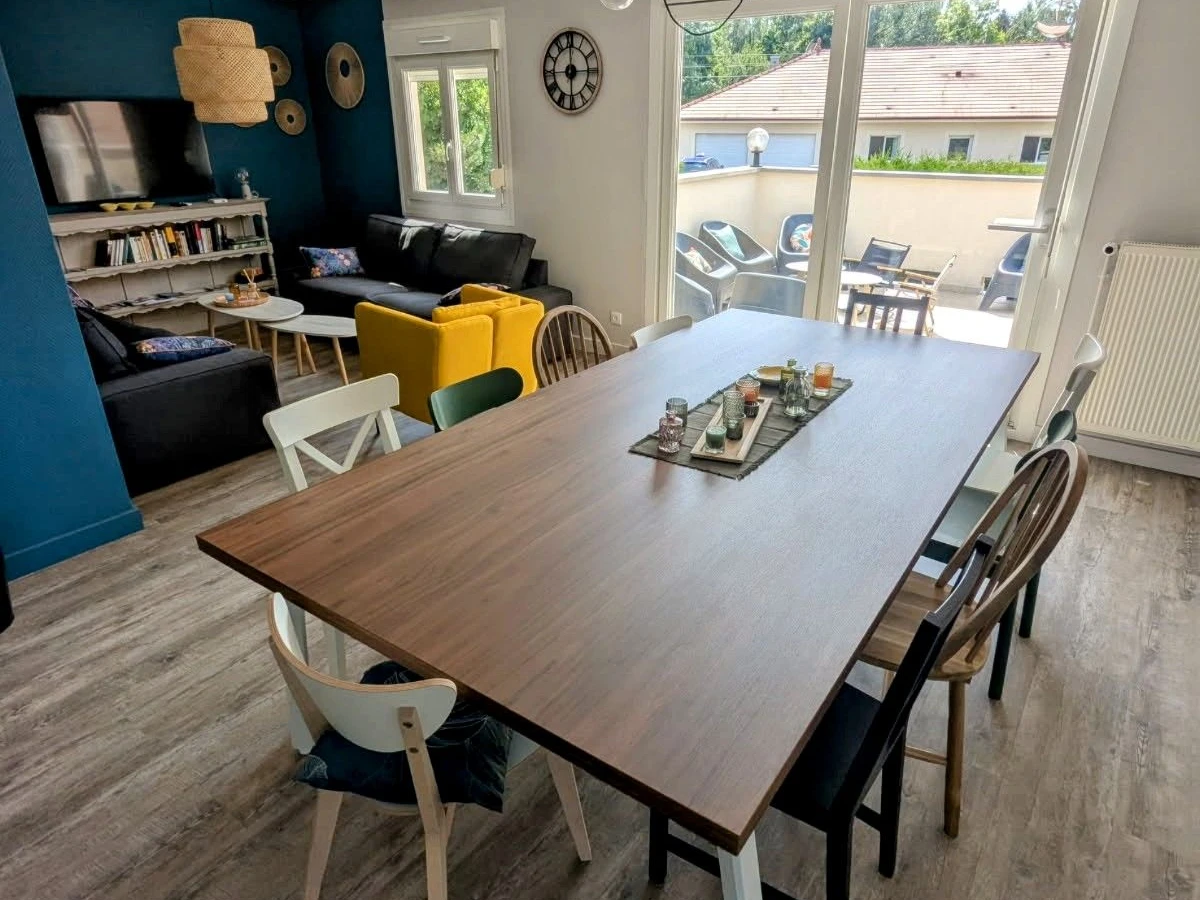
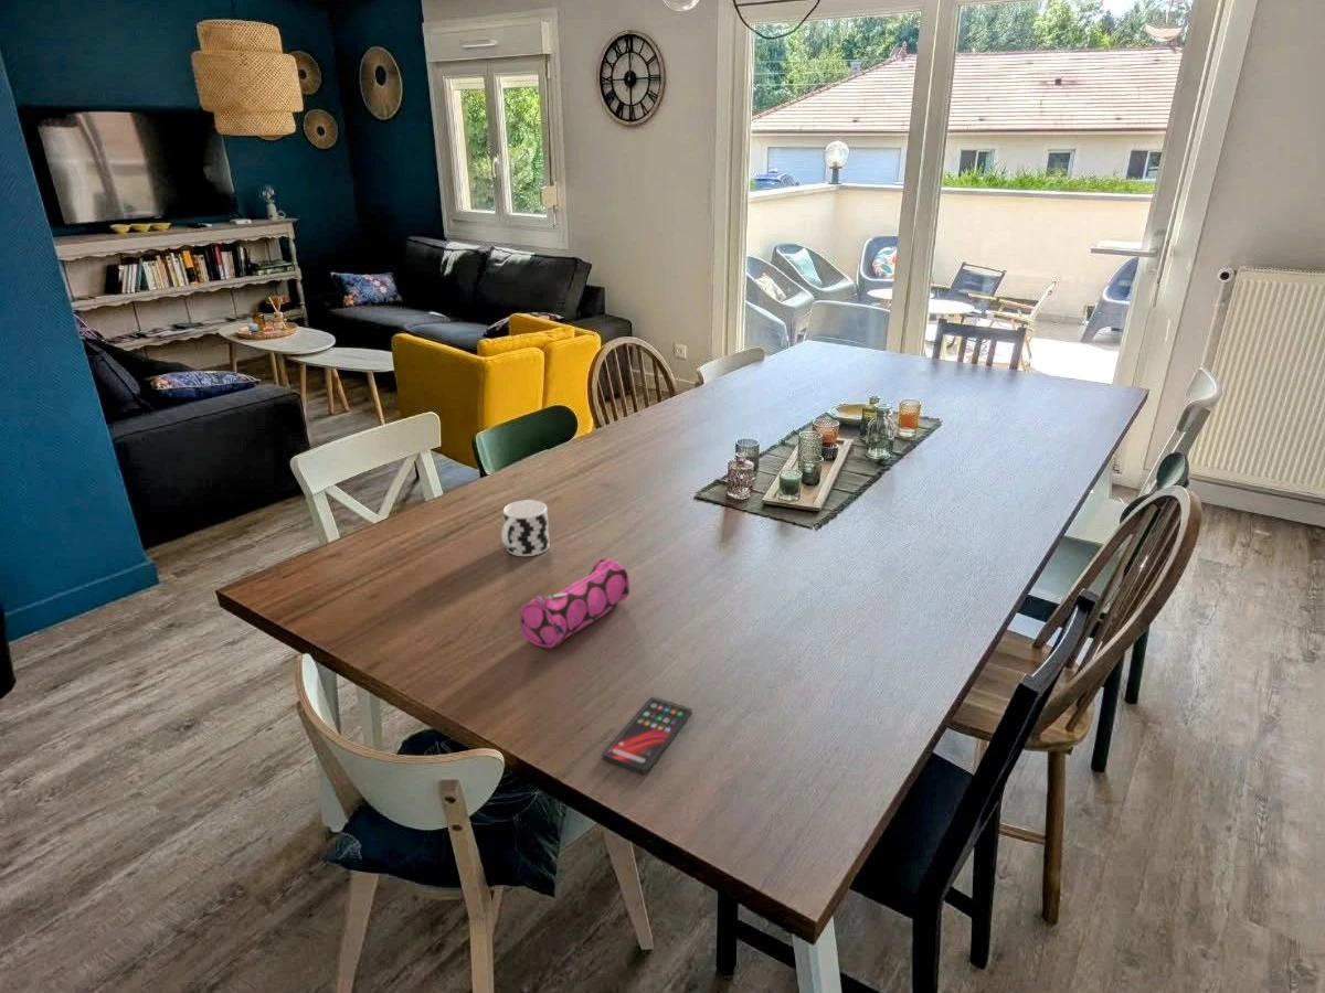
+ pencil case (579, 599)
+ cup (521, 531)
+ smartphone (648, 733)
